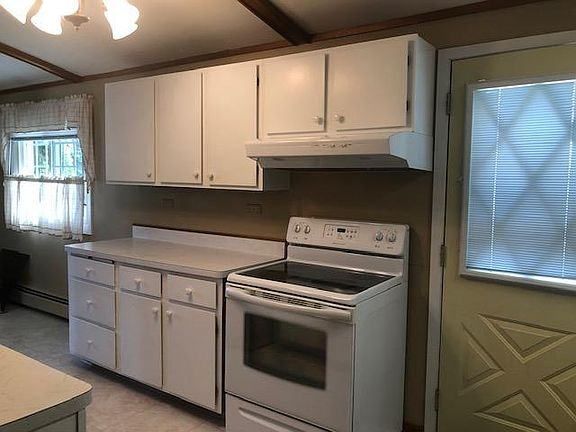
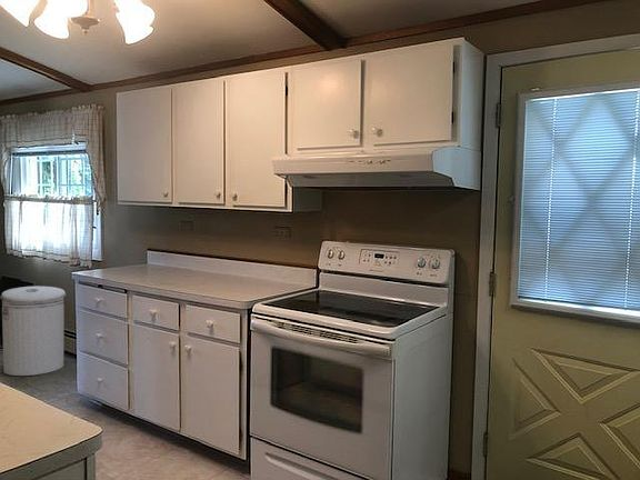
+ can (33, 328)
